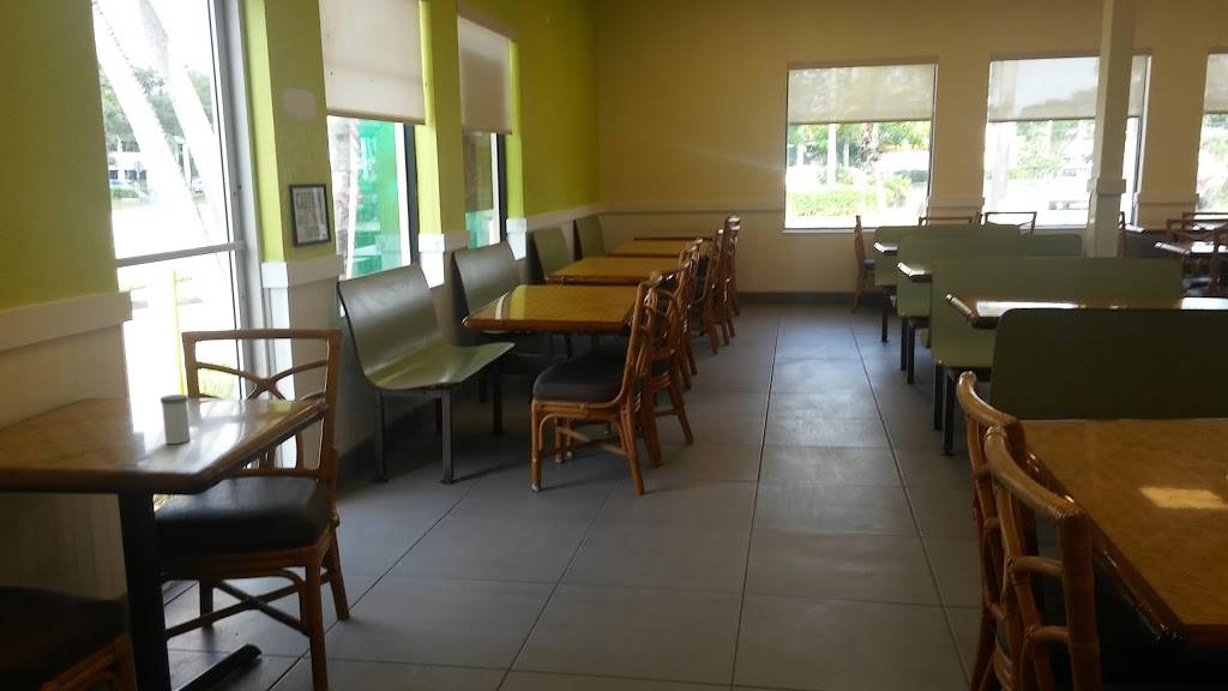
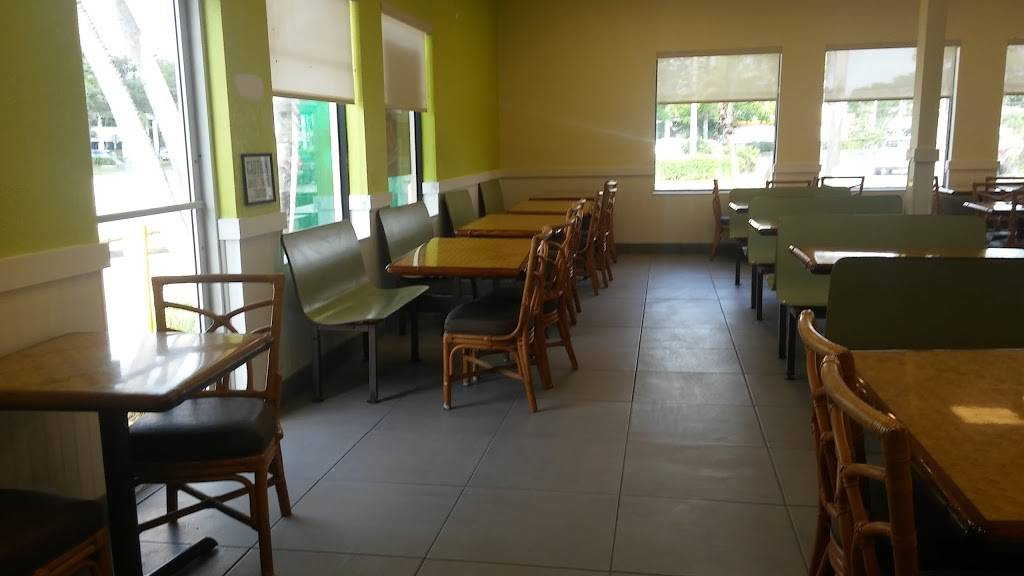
- salt shaker (175, 419)
